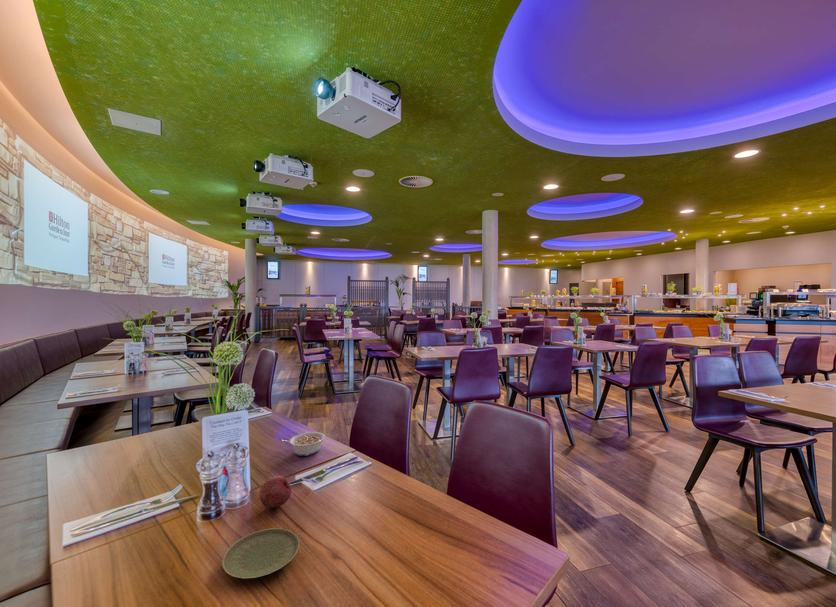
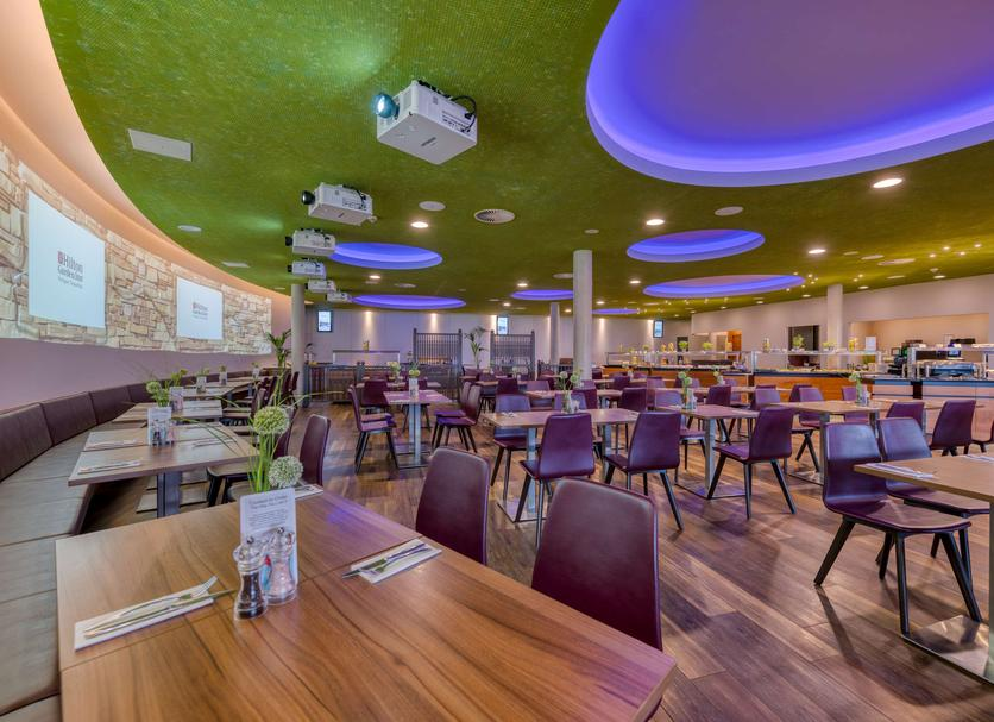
- legume (306, 443)
- plate (262, 555)
- fruit (275, 491)
